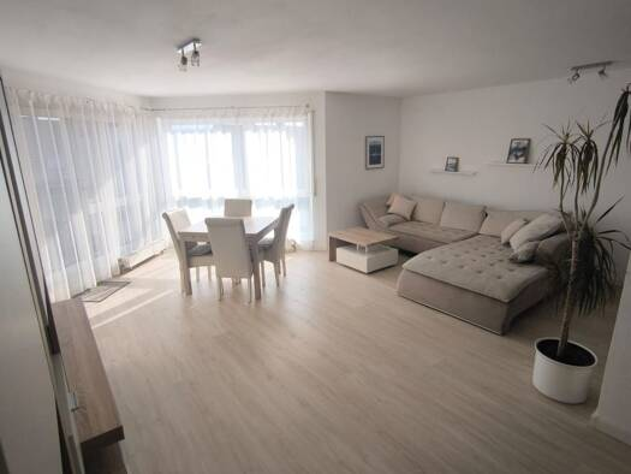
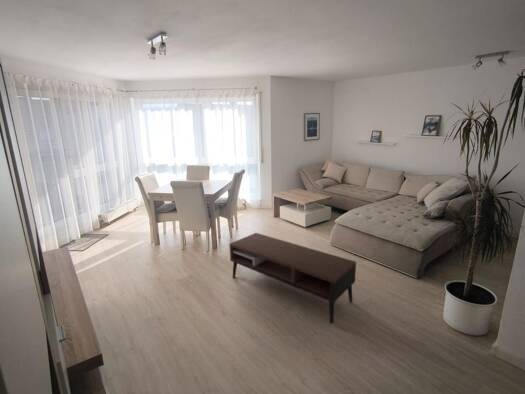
+ coffee table (287, 270)
